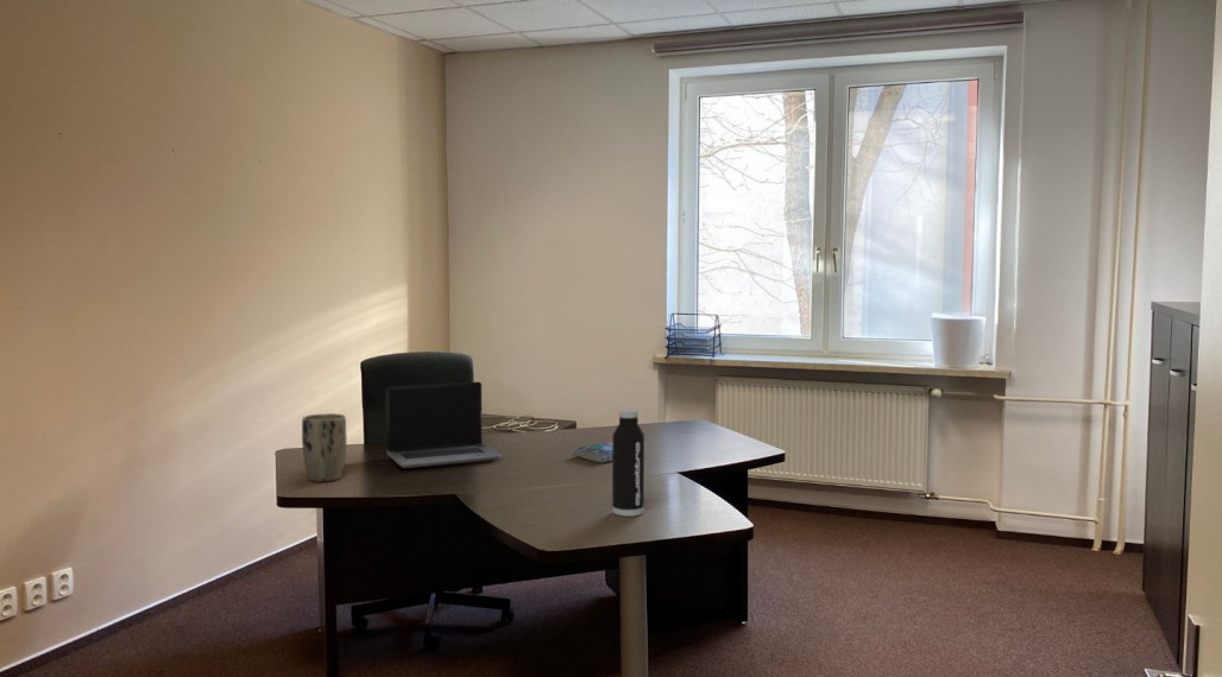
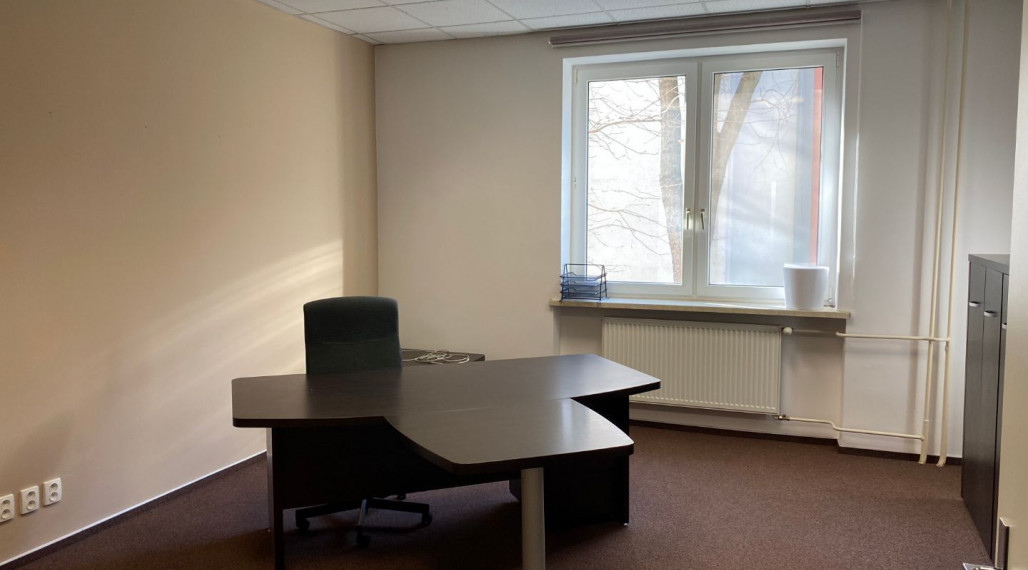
- water bottle (628, 461)
- book (607, 451)
- laptop computer (443, 423)
- plant pot (323, 447)
